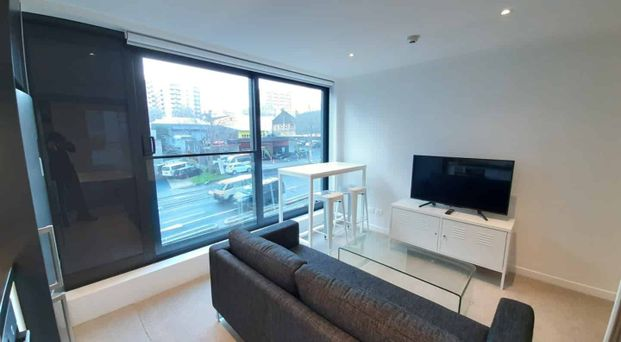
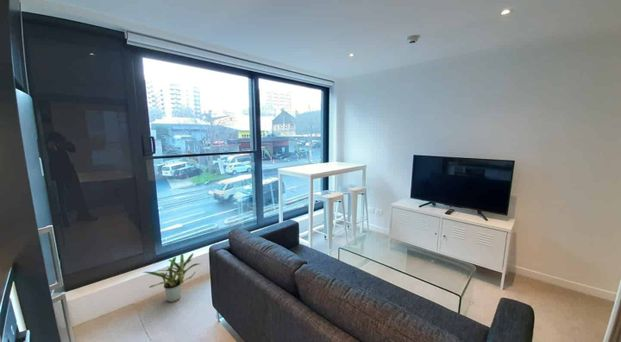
+ potted plant (177, 278)
